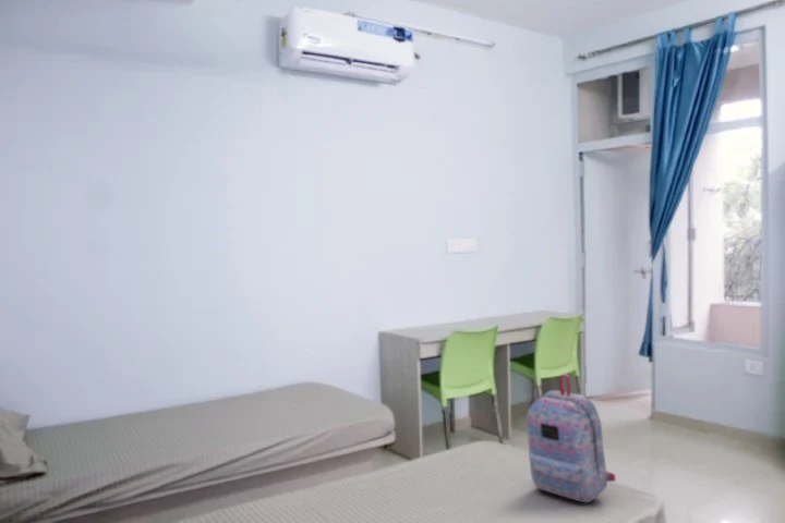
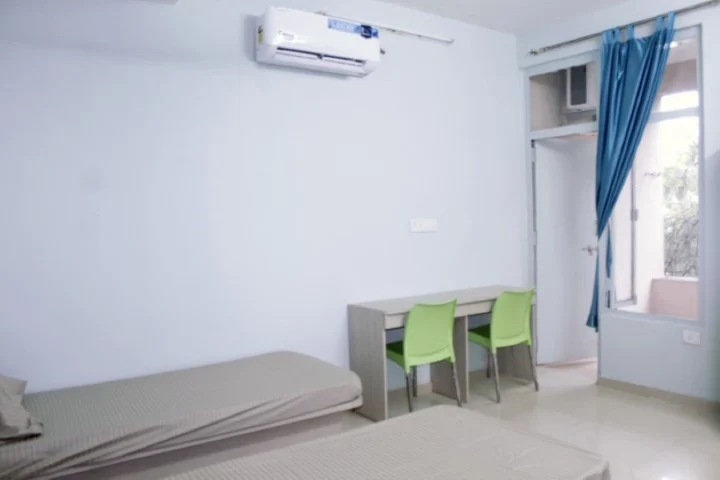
- backpack (568, 433)
